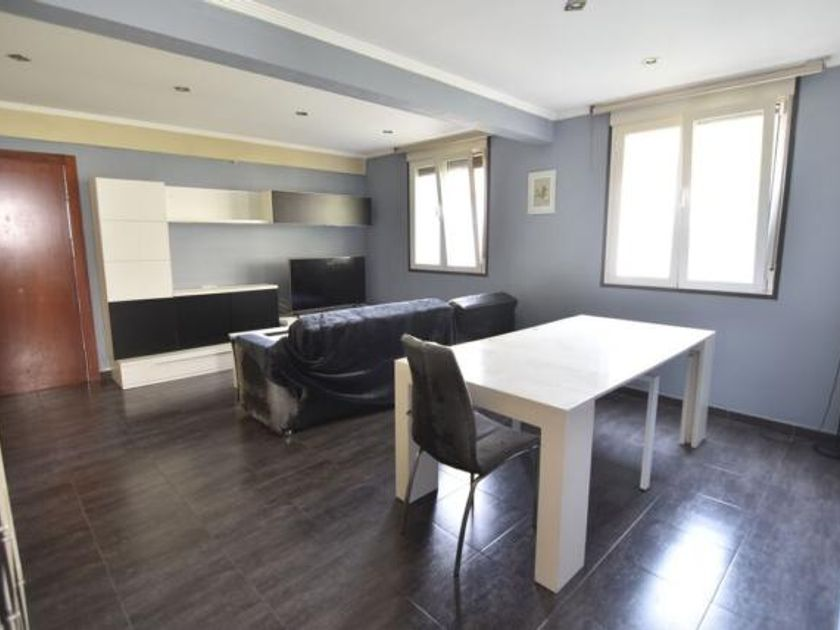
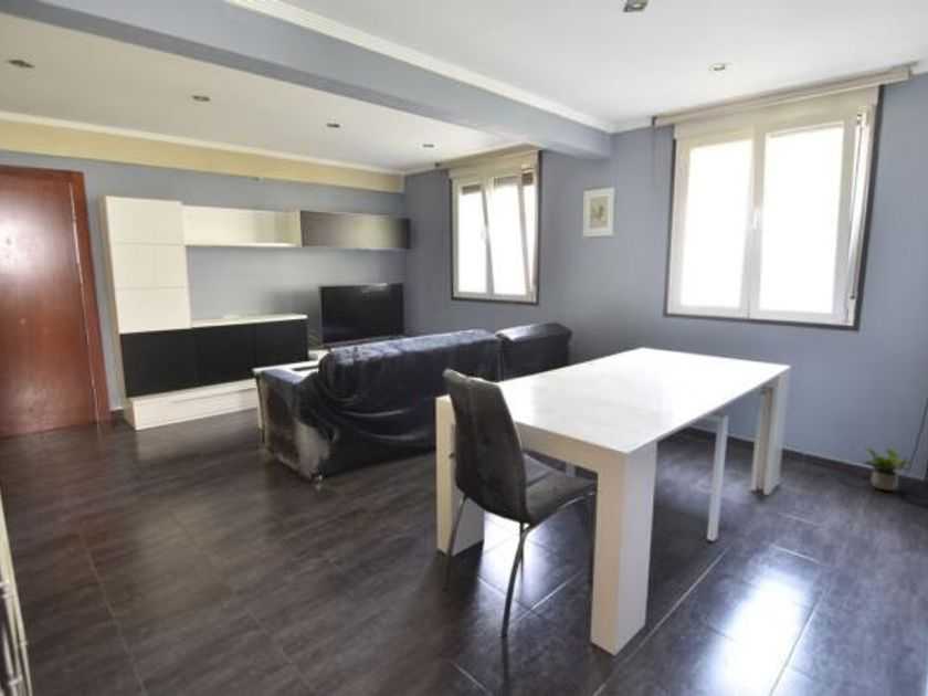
+ potted plant (885, 468)
